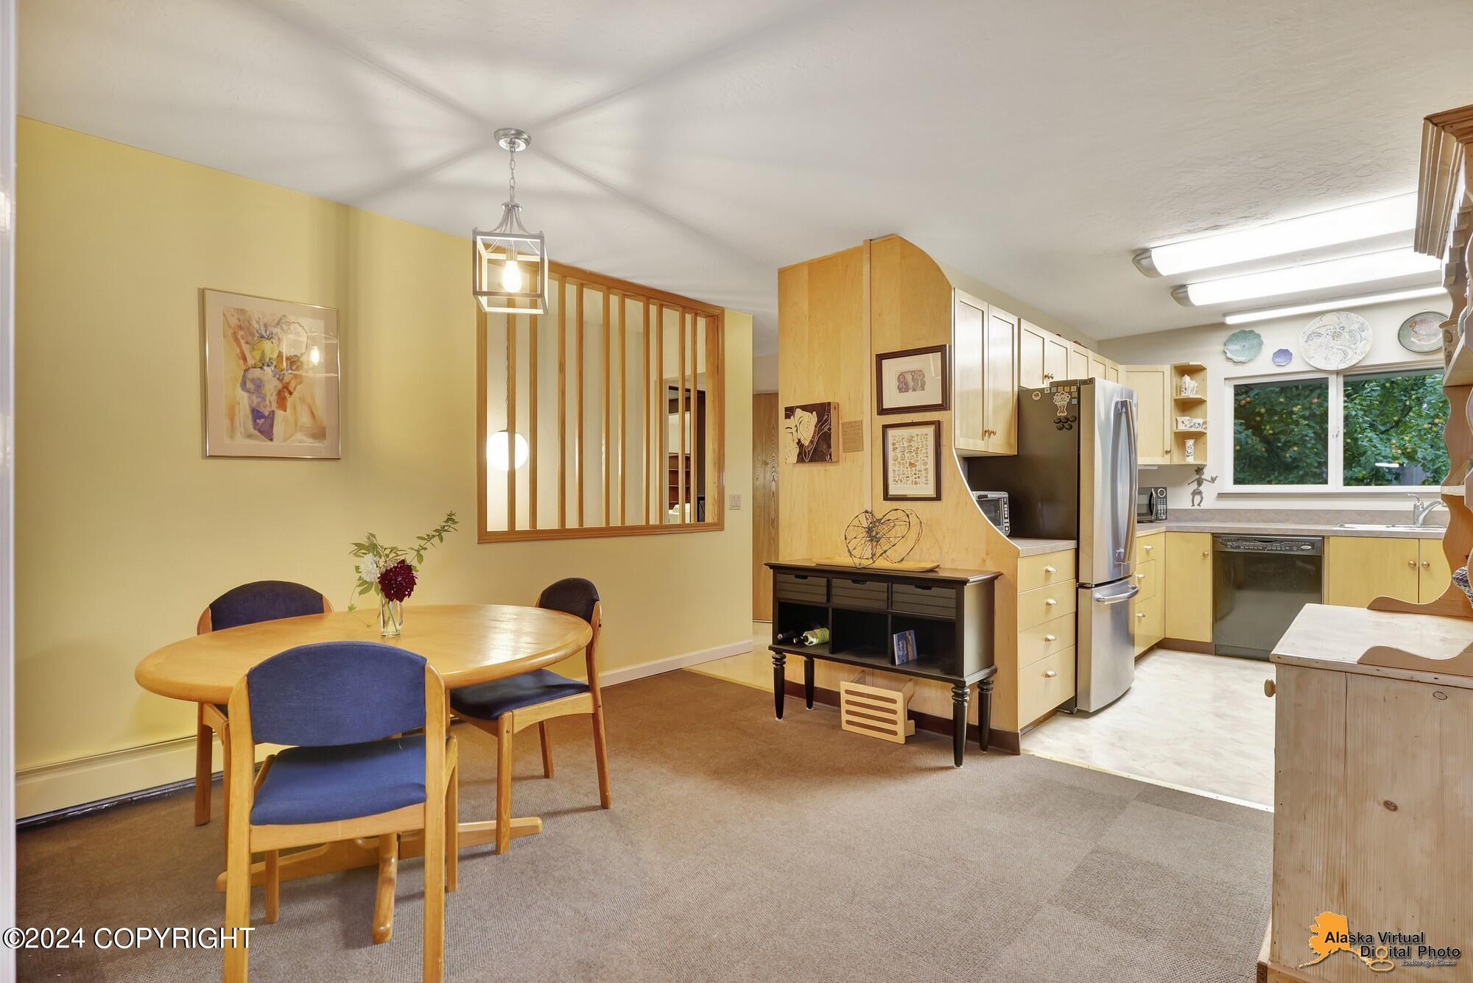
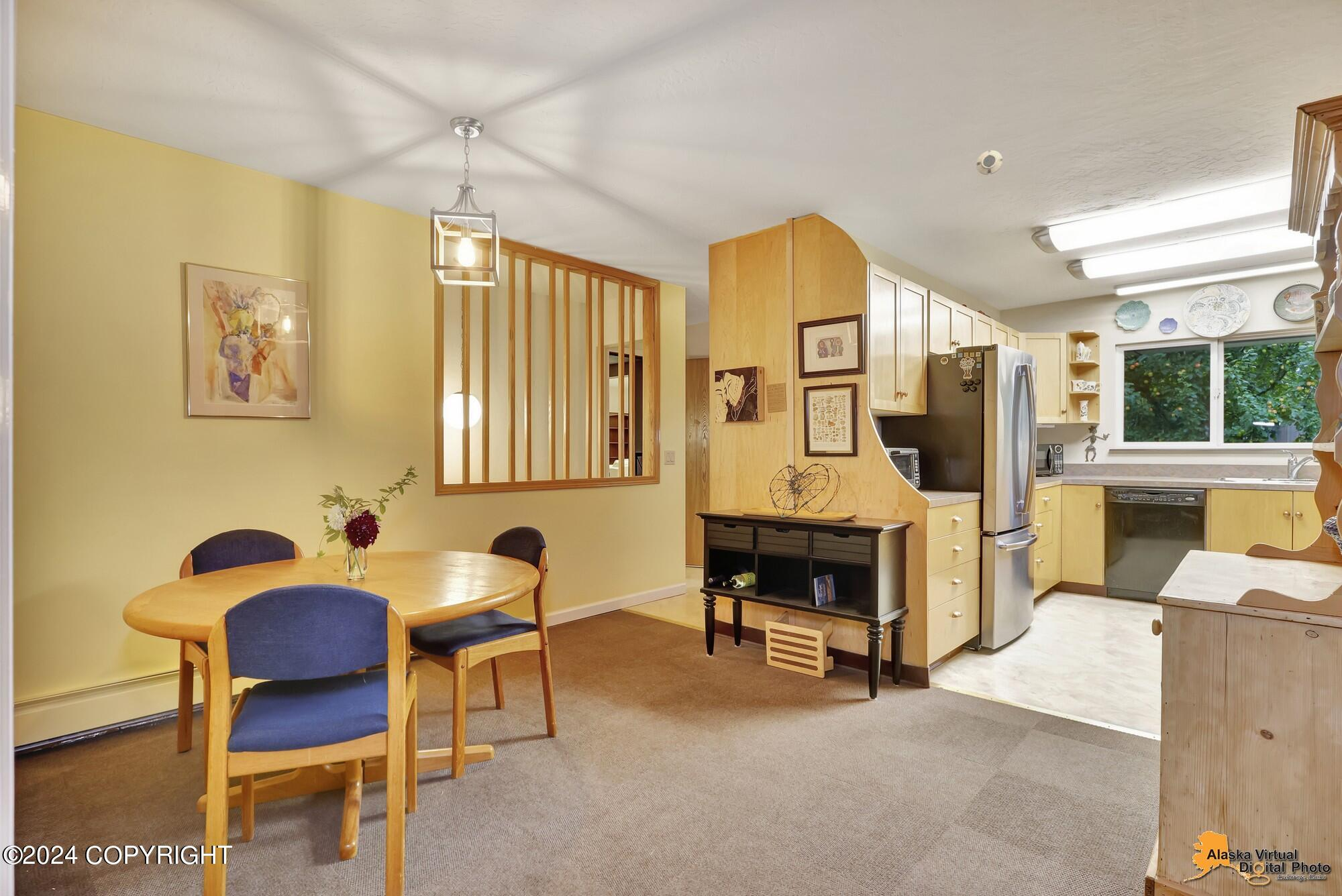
+ smoke detector (989, 162)
